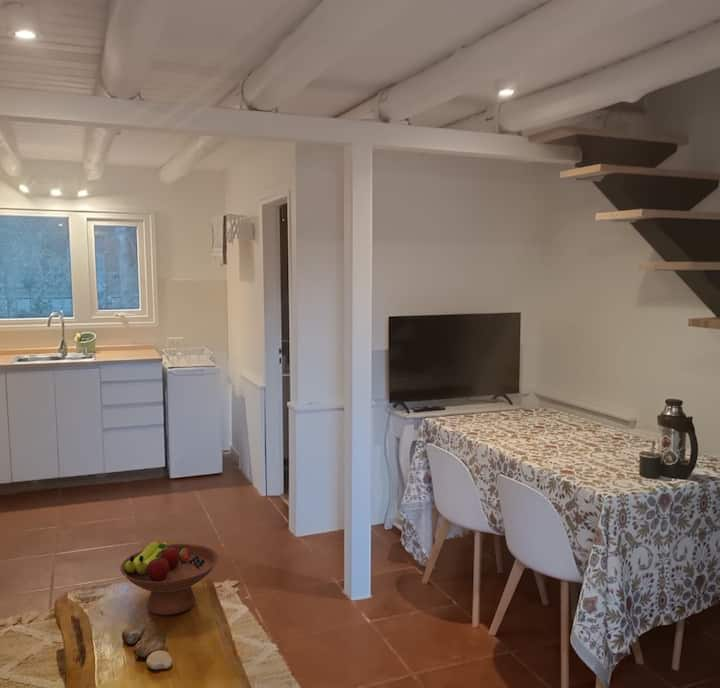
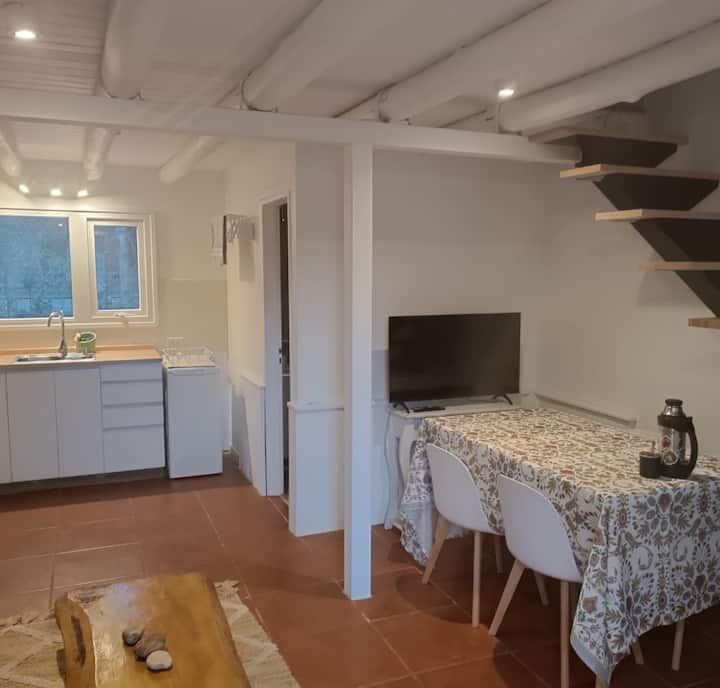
- fruit bowl (170, 575)
